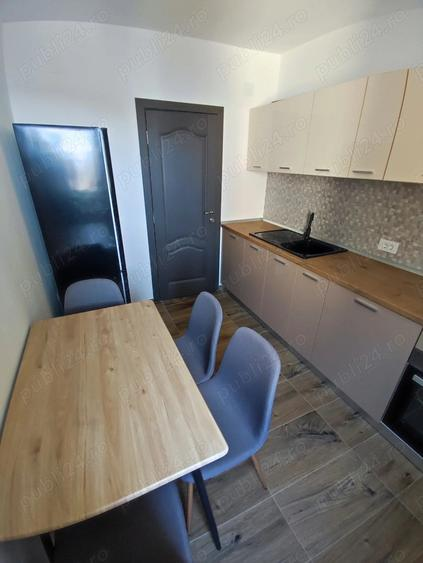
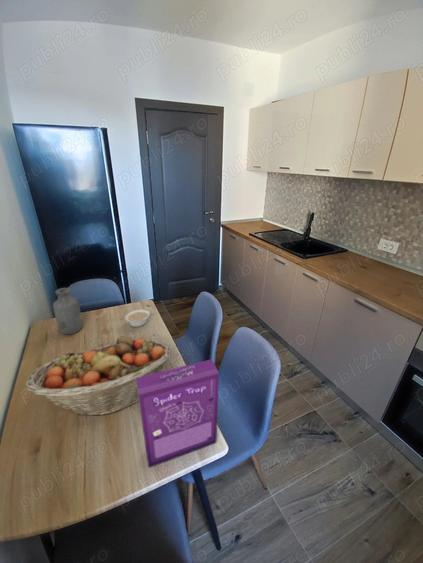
+ legume (138, 317)
+ fruit basket (106, 369)
+ bottle (67, 310)
+ cereal box (179, 413)
